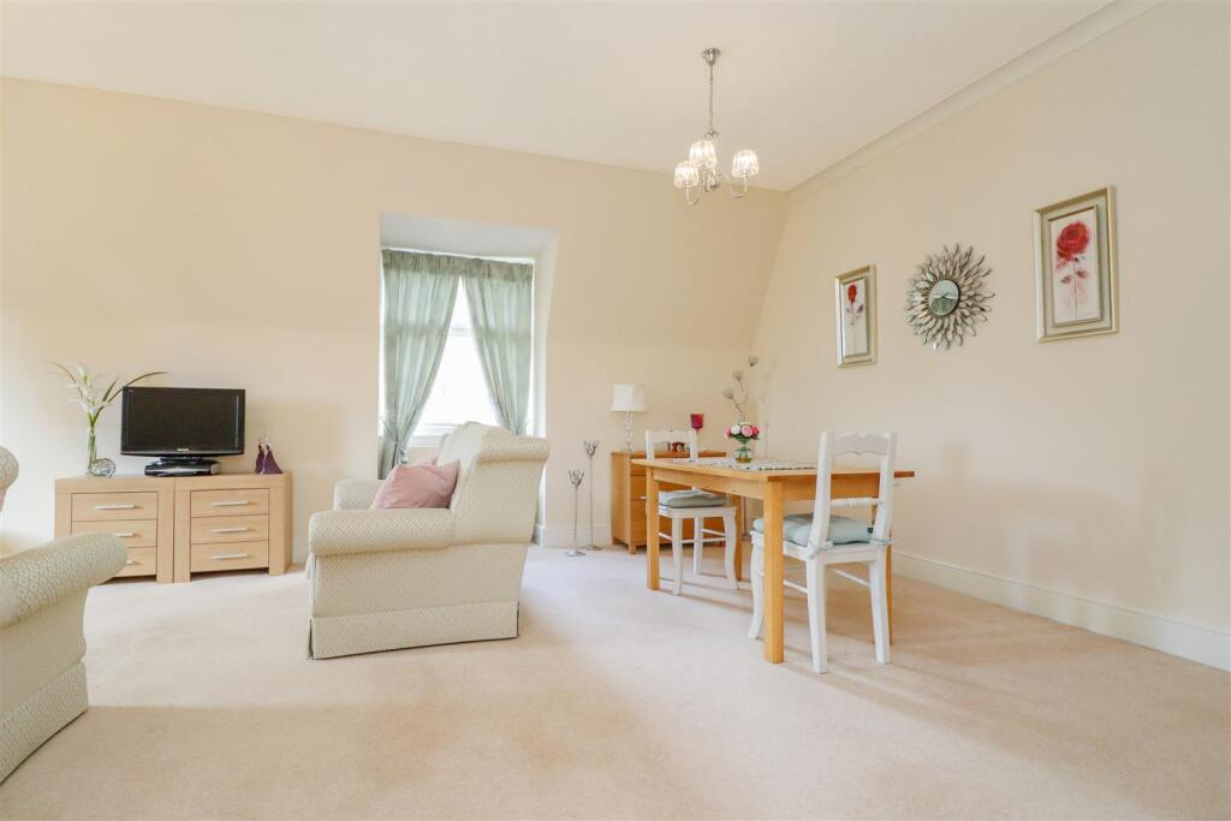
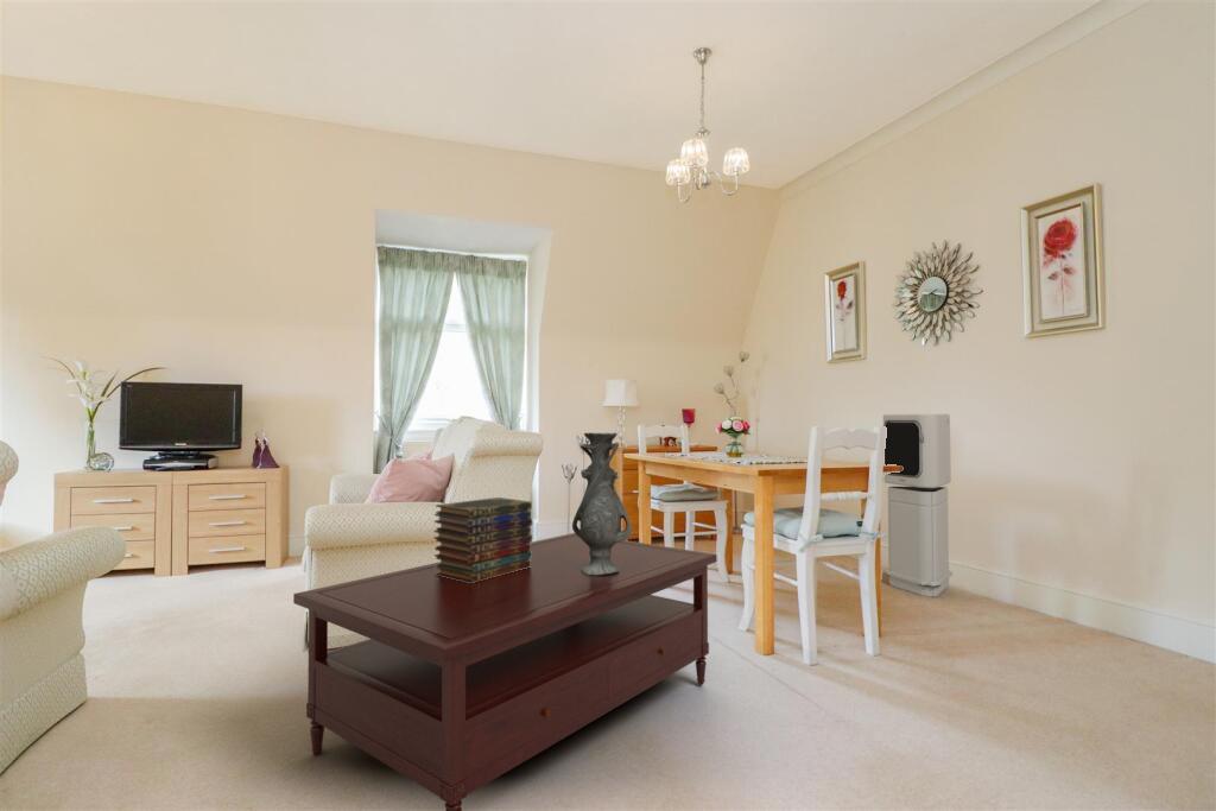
+ vase (601, 500)
+ book stack (483, 536)
+ coffee table (531, 642)
+ air purifier (925, 500)
